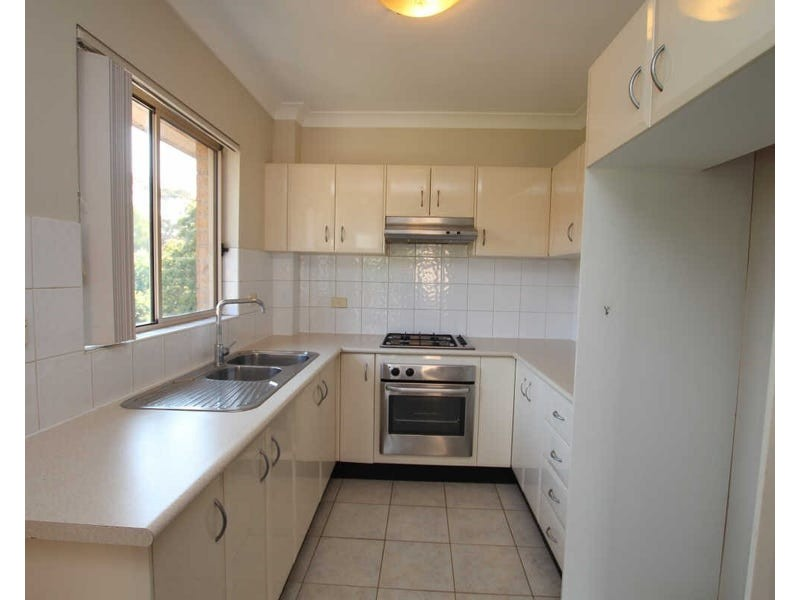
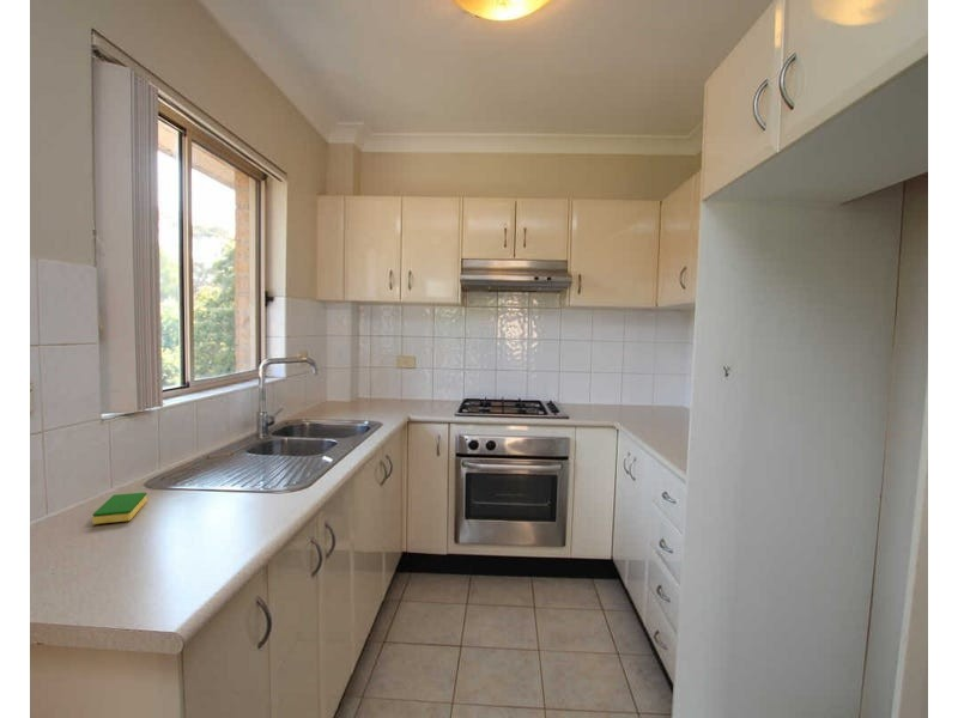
+ dish sponge (121, 506)
